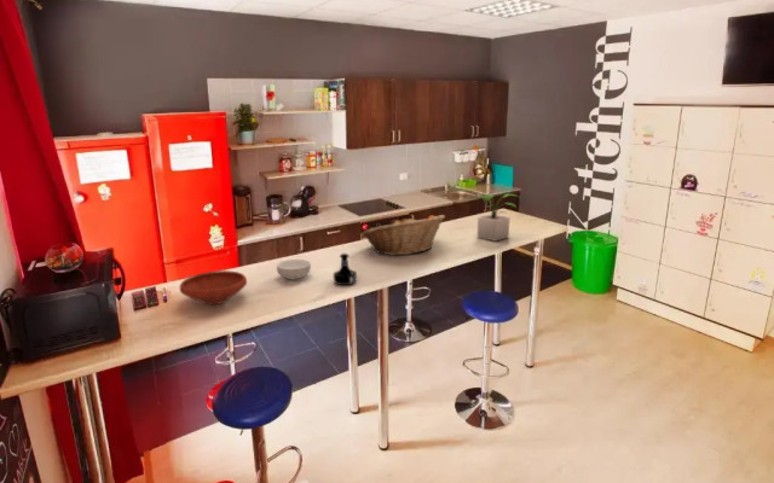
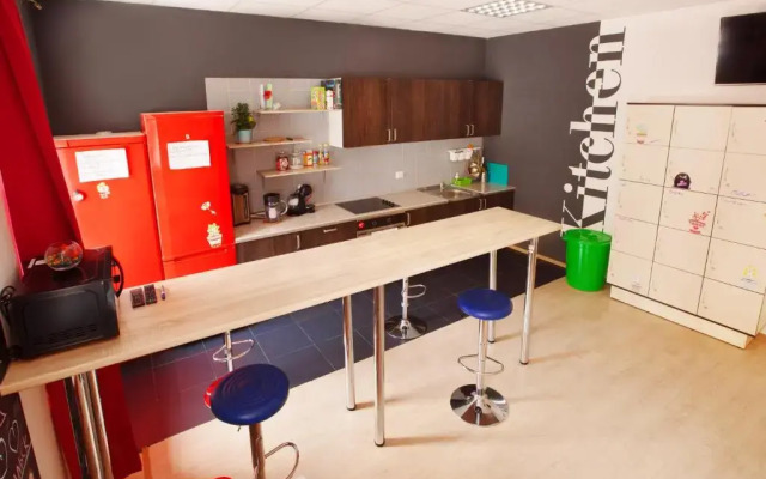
- potted plant (491, 215)
- cereal bowl (294, 270)
- fruit basket (404, 231)
- tequila bottle (345, 267)
- bowl (214, 290)
